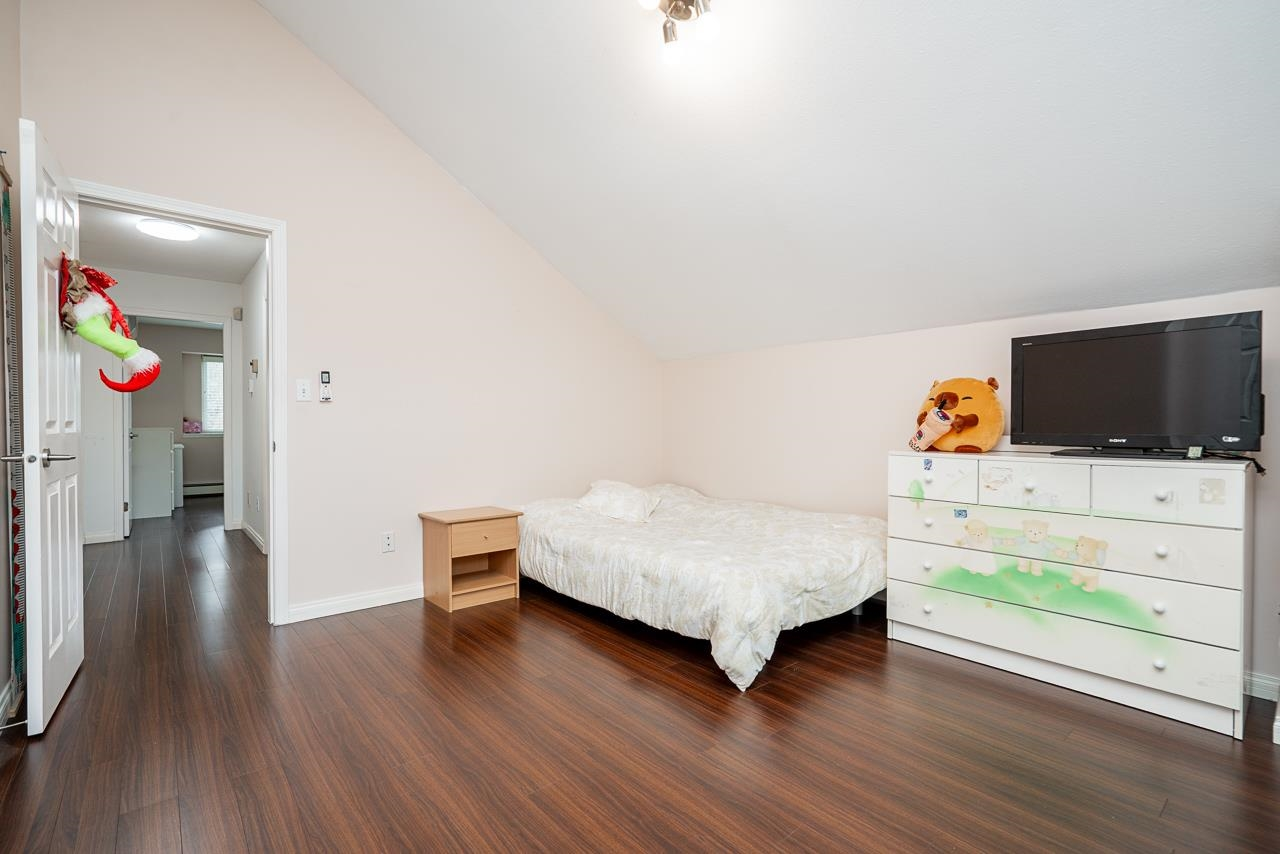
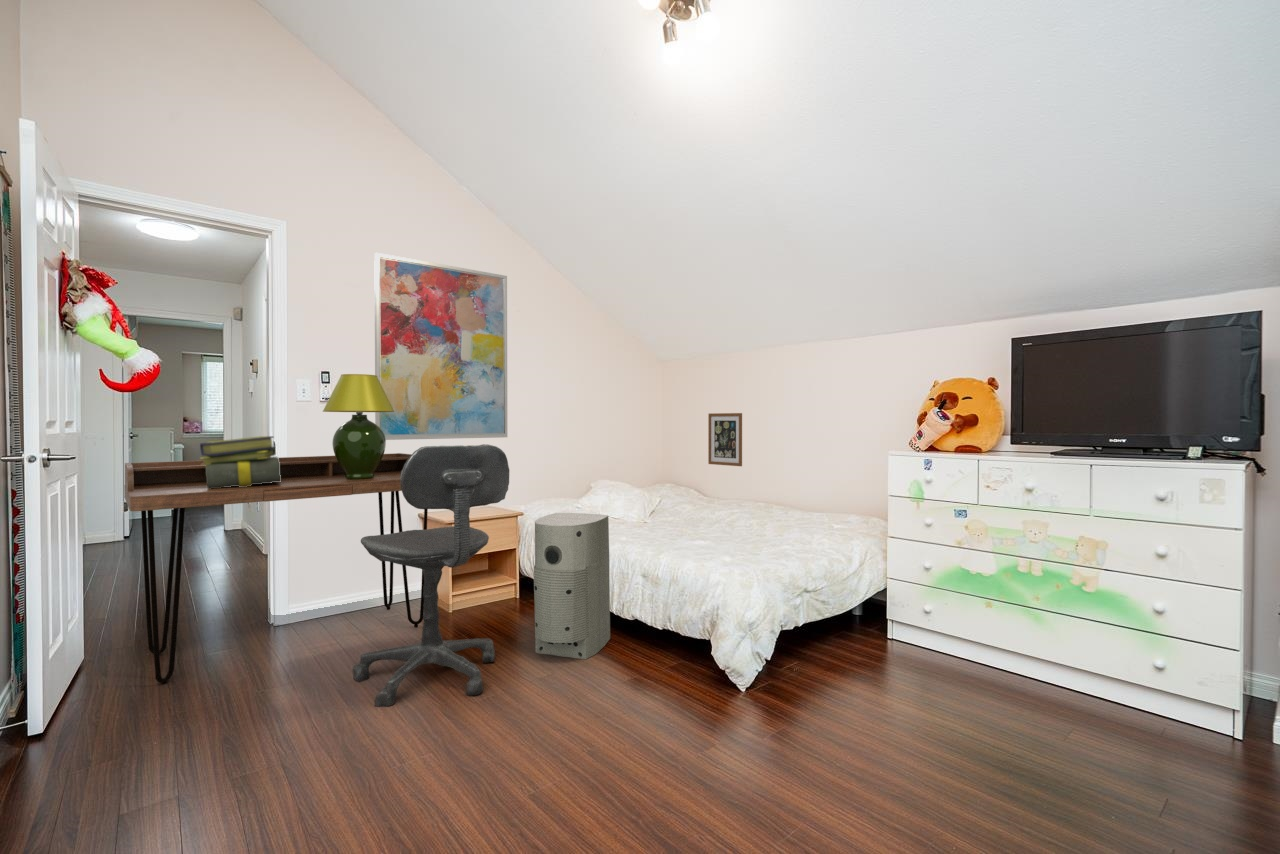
+ stack of books (240, 460)
+ office chair (434, 559)
+ wall art (445, 352)
+ wall art (724, 439)
+ desk (291, 499)
+ air purifier (570, 582)
+ table lamp (359, 426)
